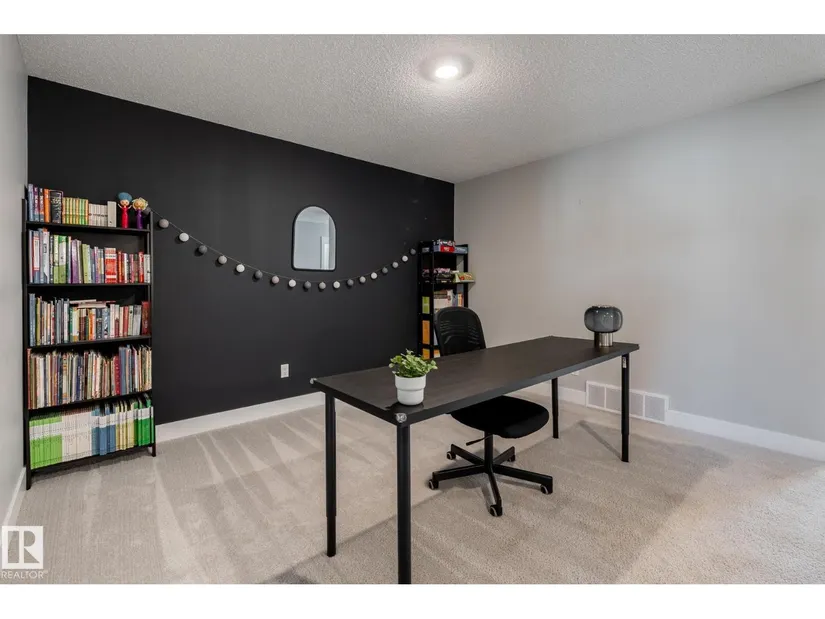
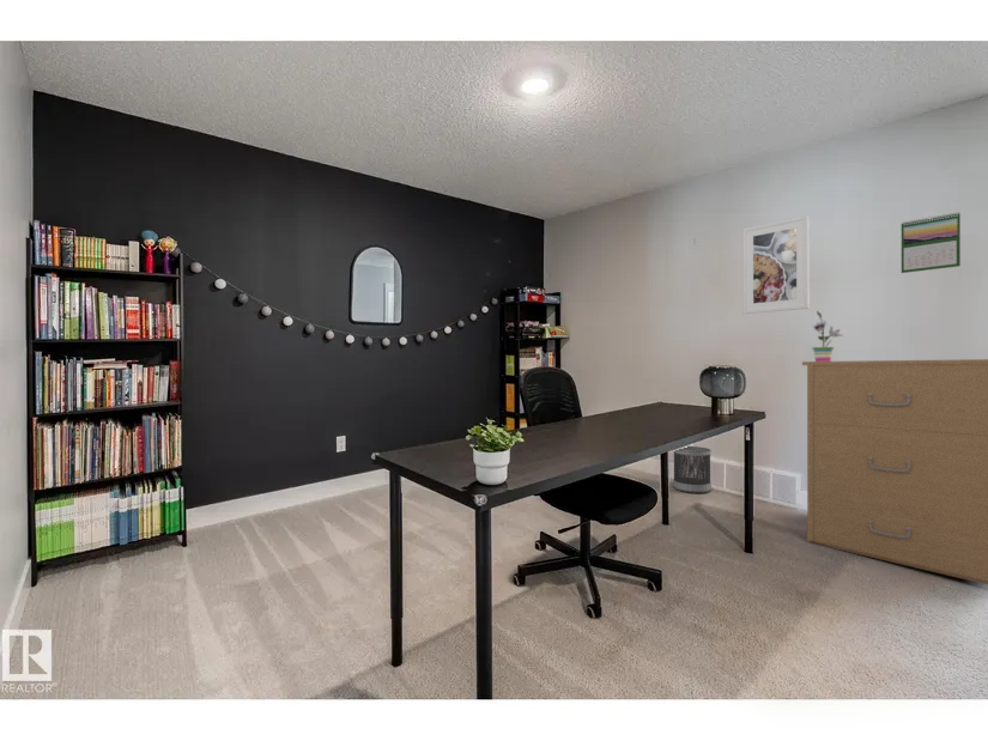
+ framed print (774, 266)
+ calendar (929, 243)
+ filing cabinet (907, 455)
+ potted plant (826, 336)
+ wastebasket (691, 468)
